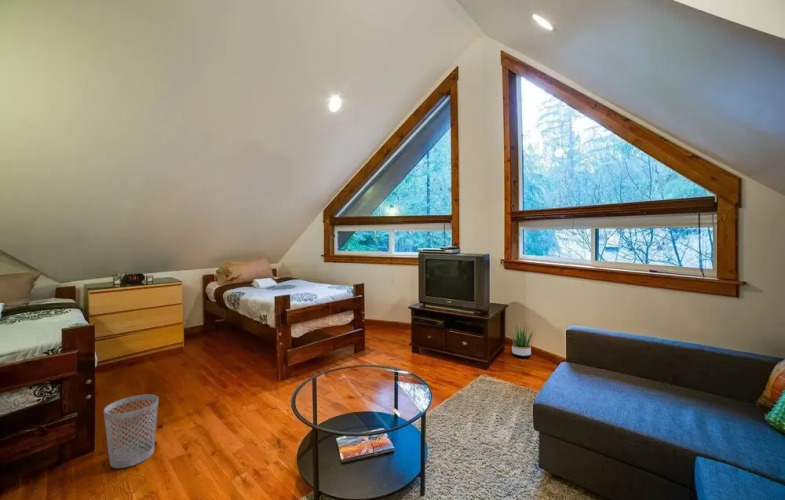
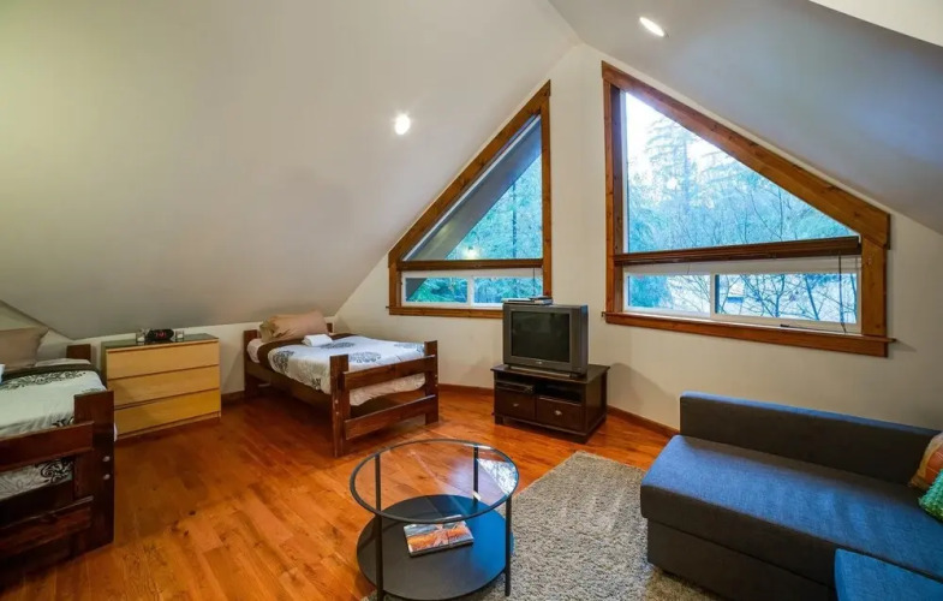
- potted plant (521, 339)
- wastebasket (132, 430)
